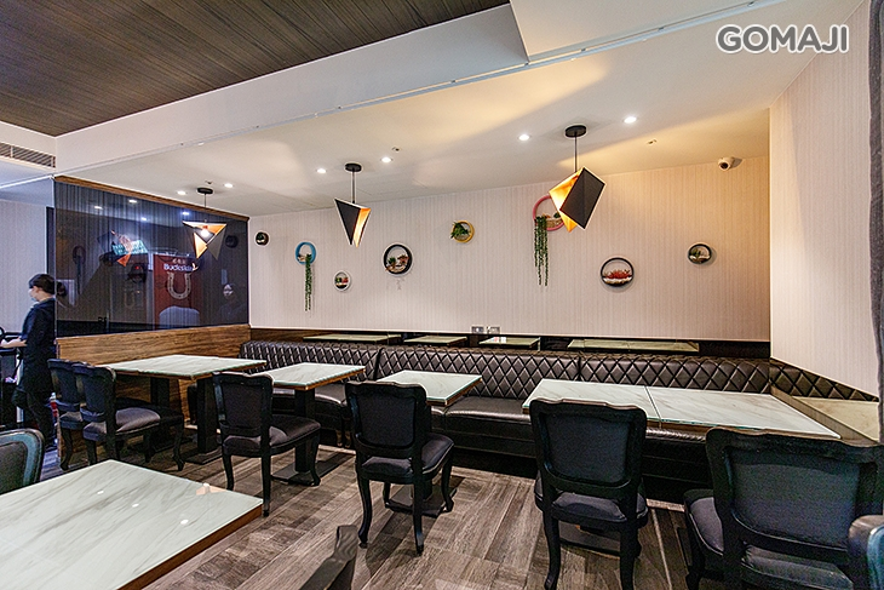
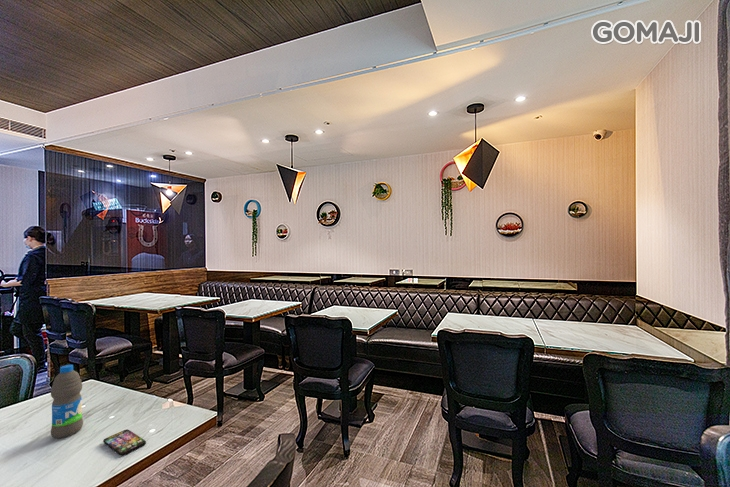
+ smartphone (124, 442)
+ water bottle (67, 399)
